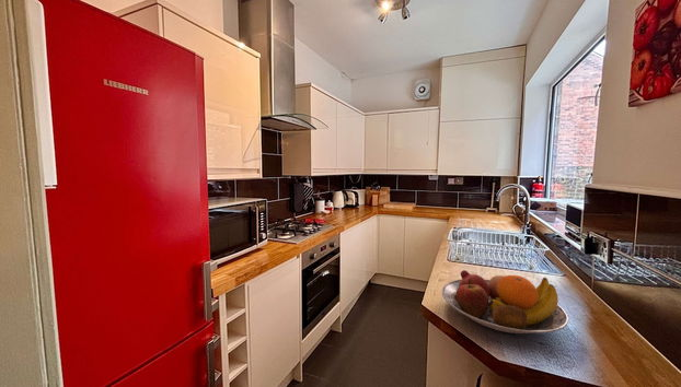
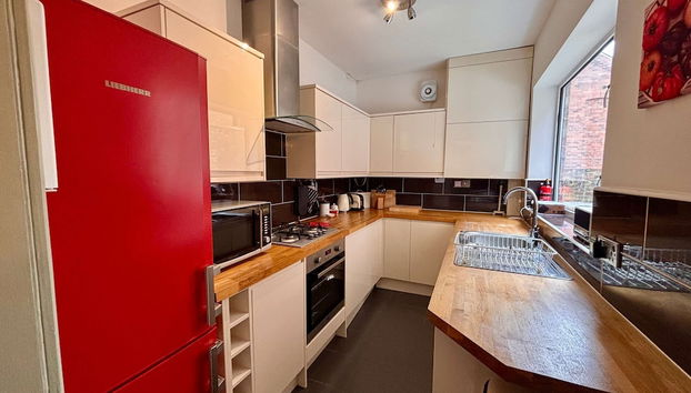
- fruit bowl (498, 295)
